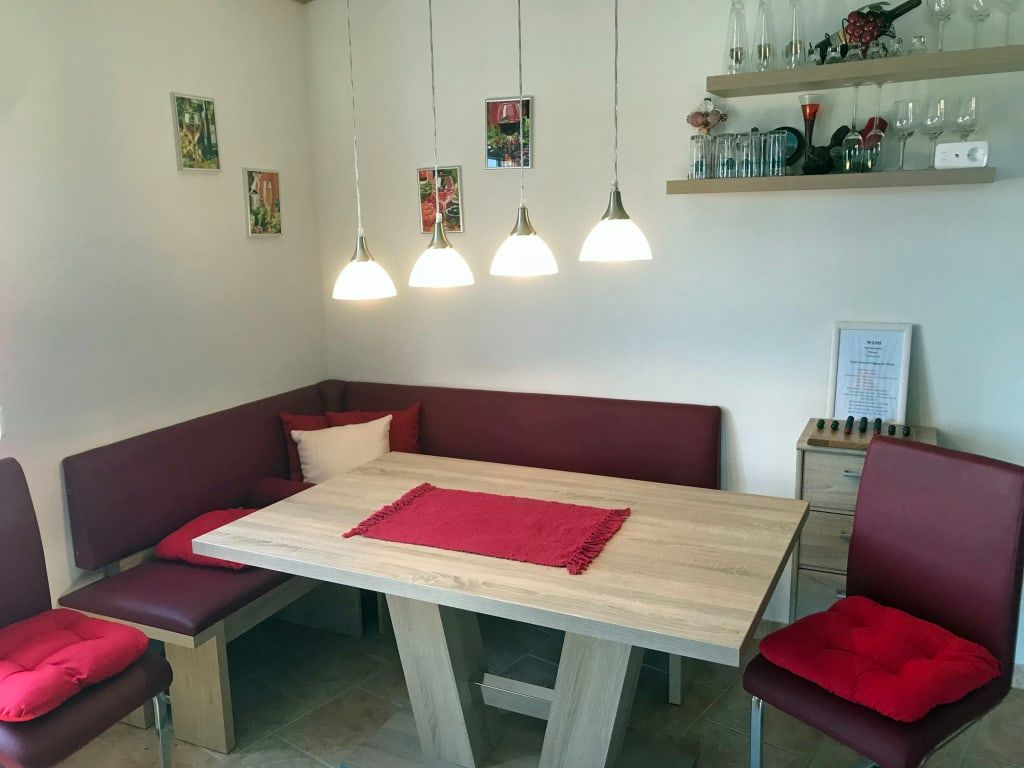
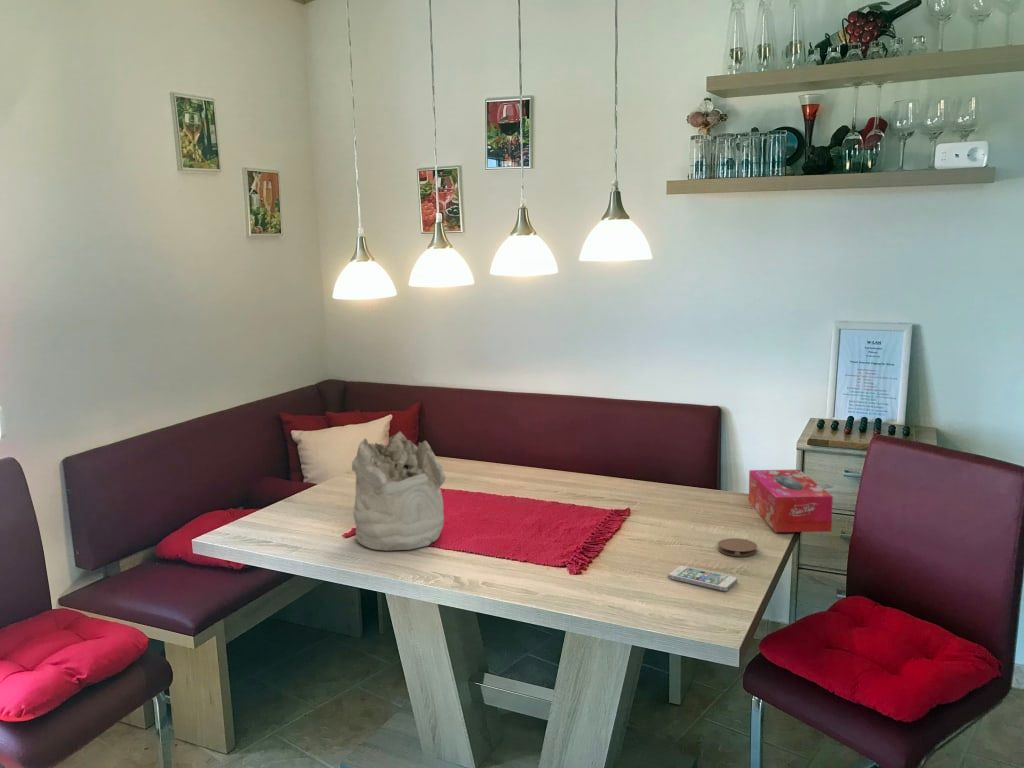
+ coaster (737, 547)
+ tissue box (787, 499)
+ smartphone (702, 577)
+ mineral sample (400, 485)
